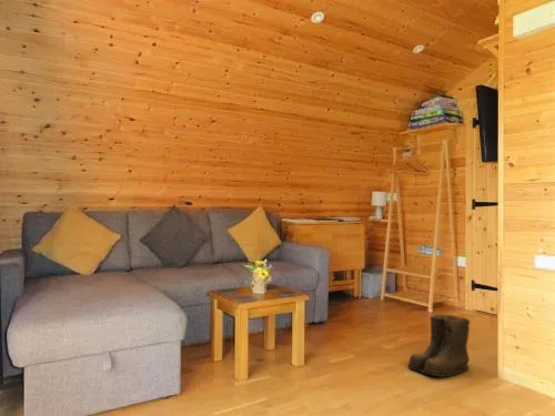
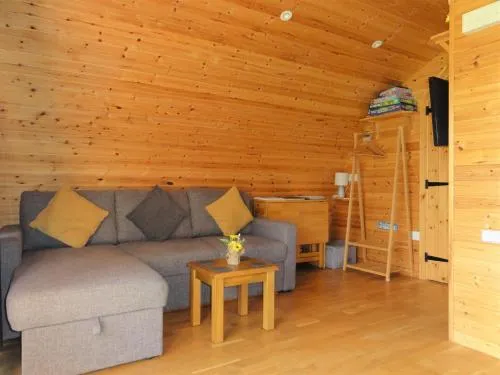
- boots (440, 343)
